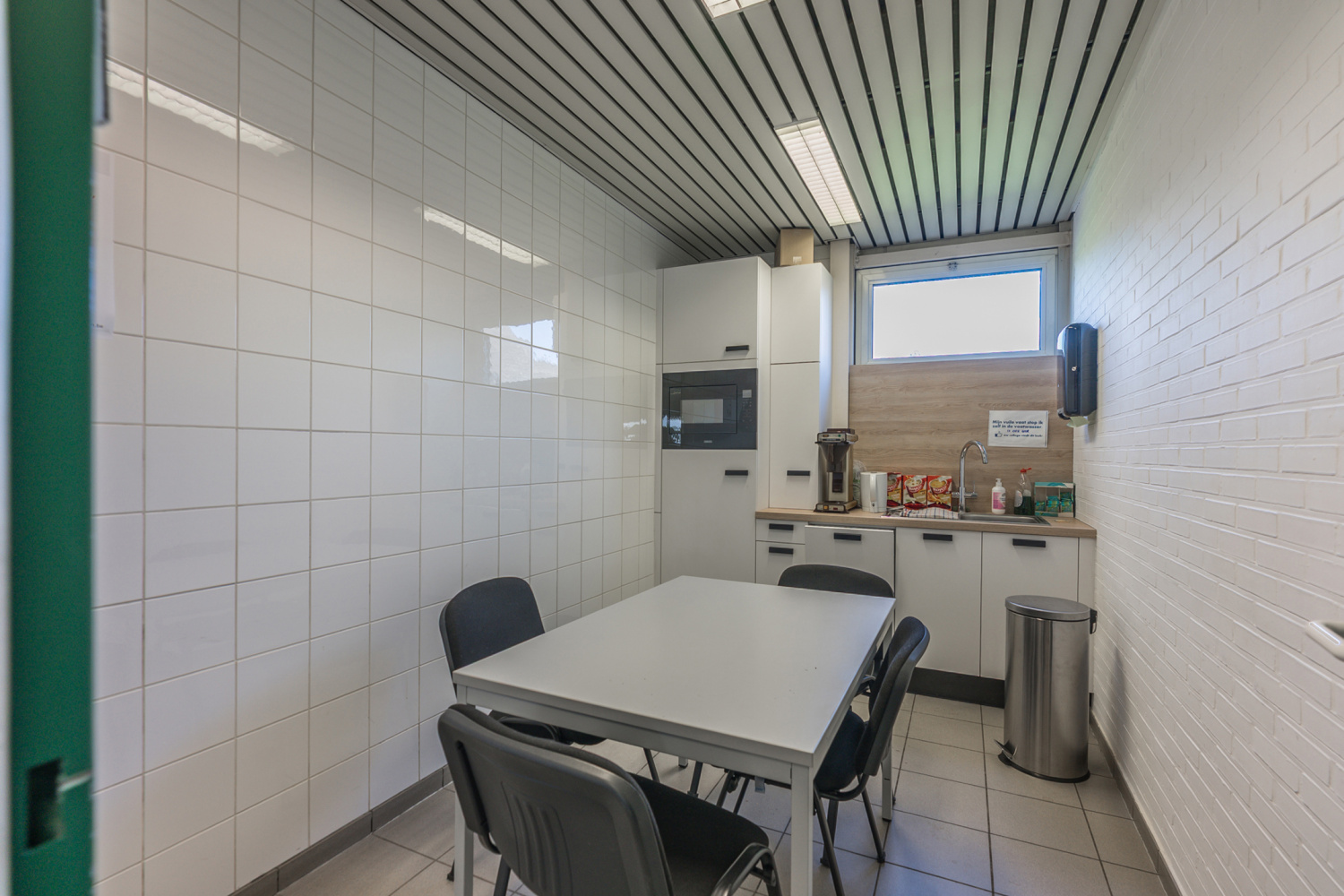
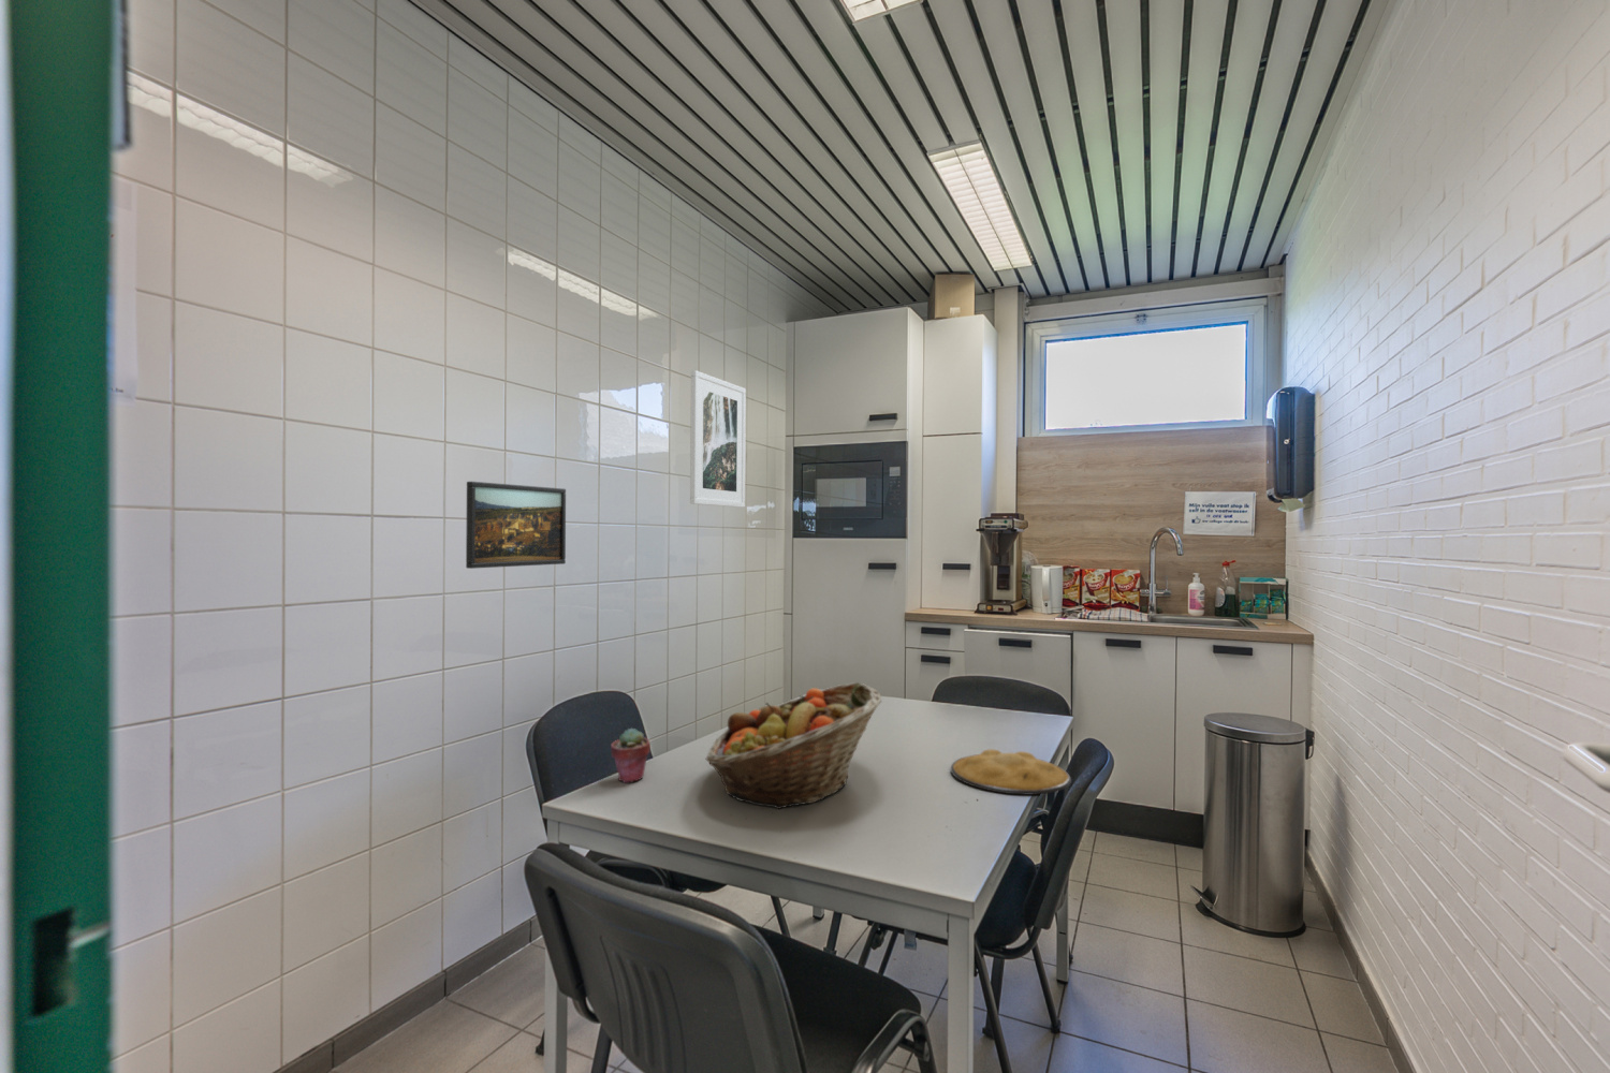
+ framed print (719, 442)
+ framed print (520, 525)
+ fruit basket (794, 736)
+ plate (1009, 764)
+ potted succulent (630, 752)
